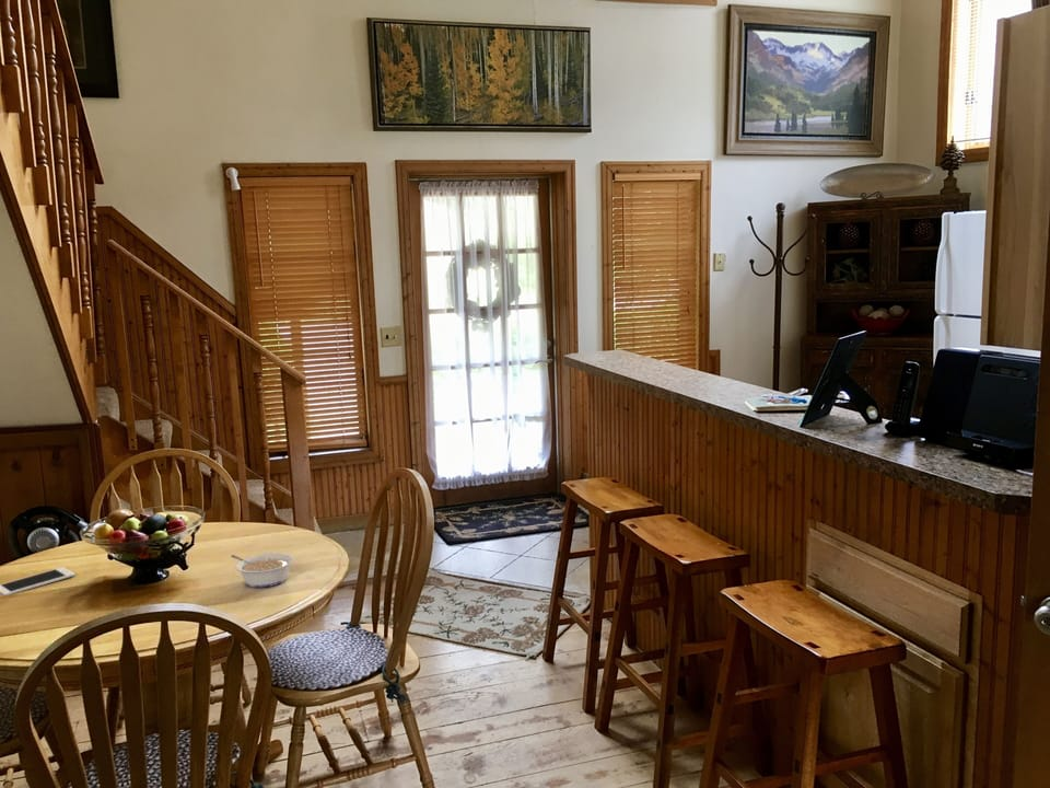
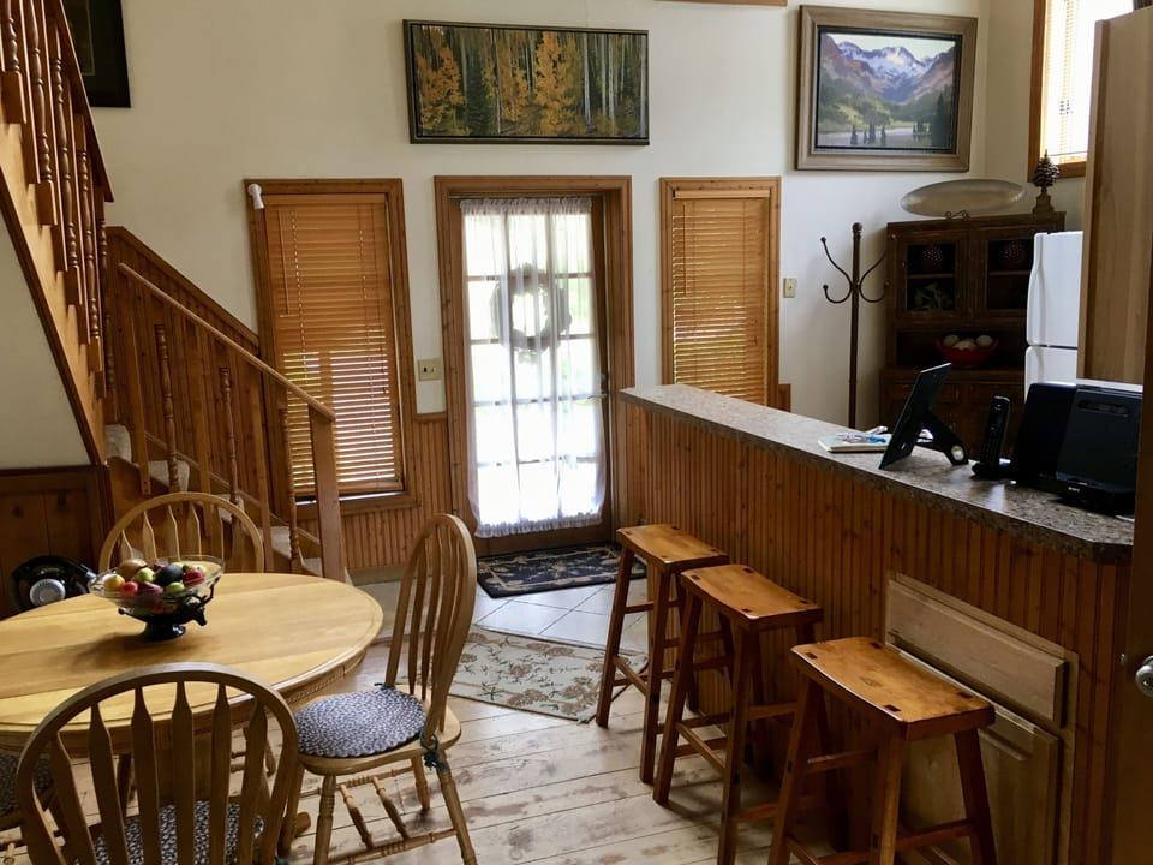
- cell phone (35, 580)
- legume (262, 569)
